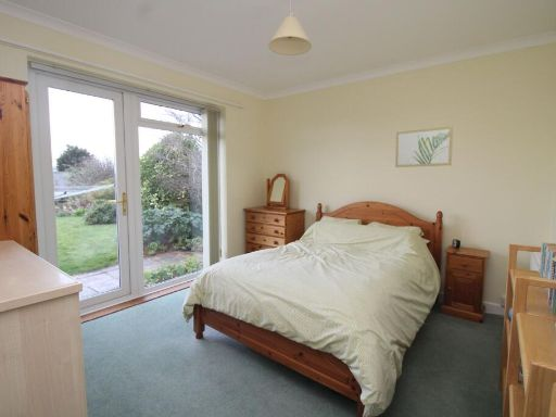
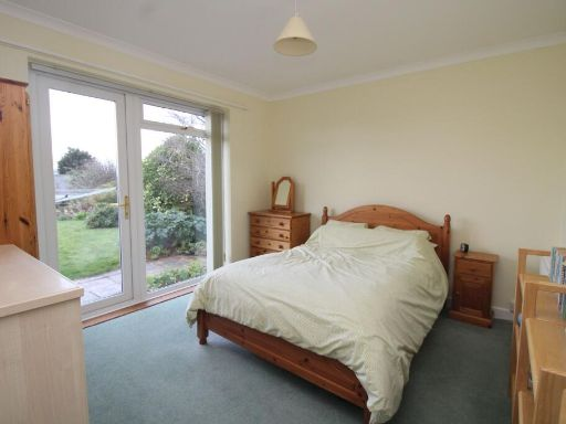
- wall art (422, 148)
